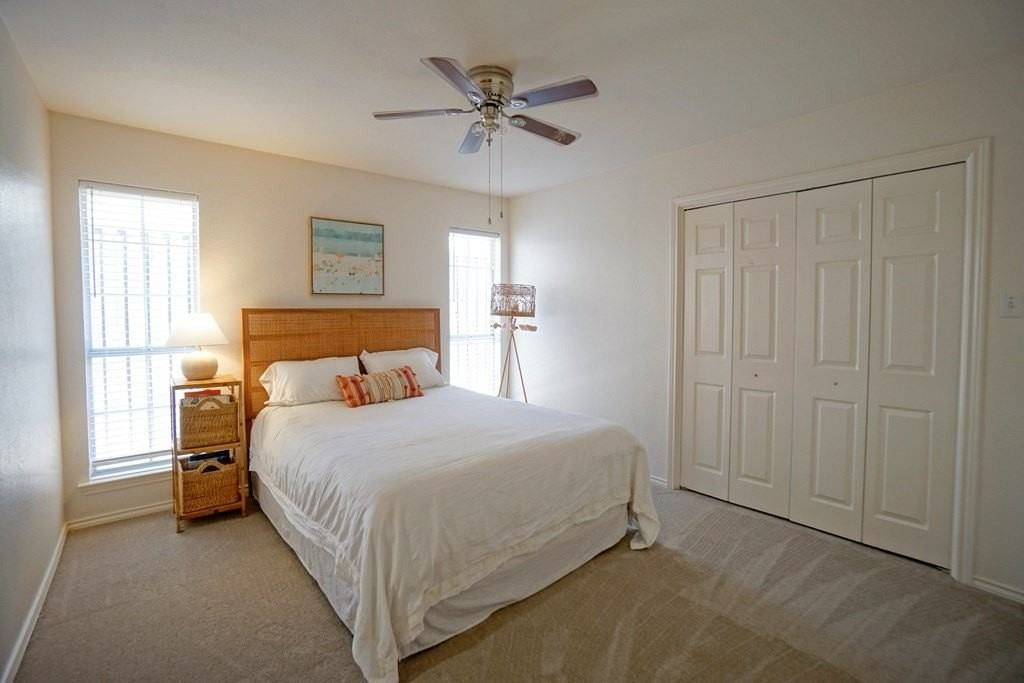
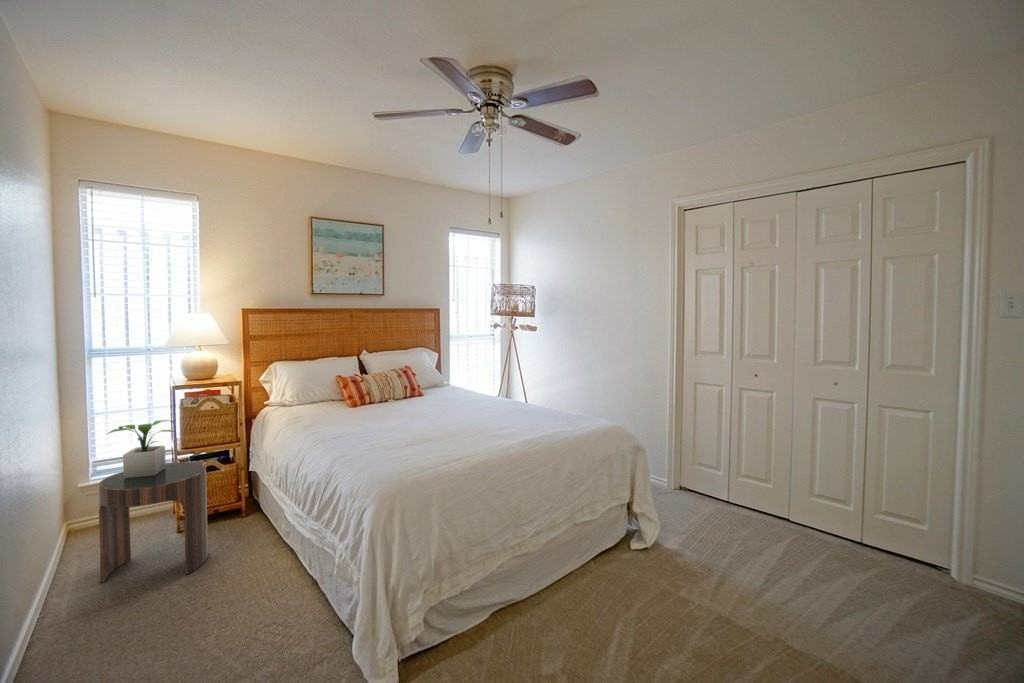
+ side table (156, 503)
+ potted plant (142, 447)
